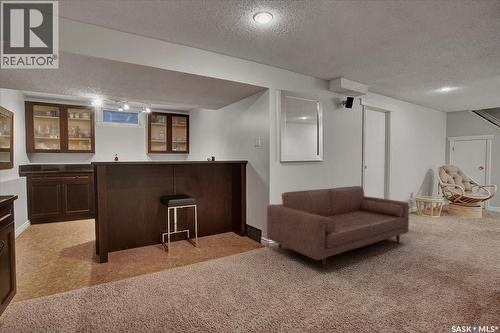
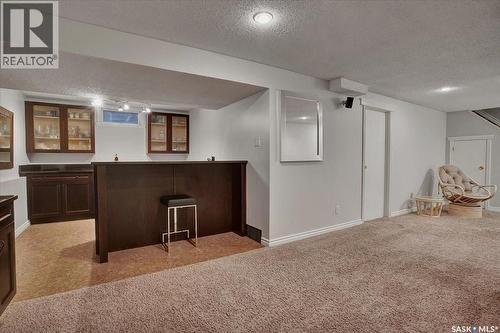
- sofa (341, 218)
